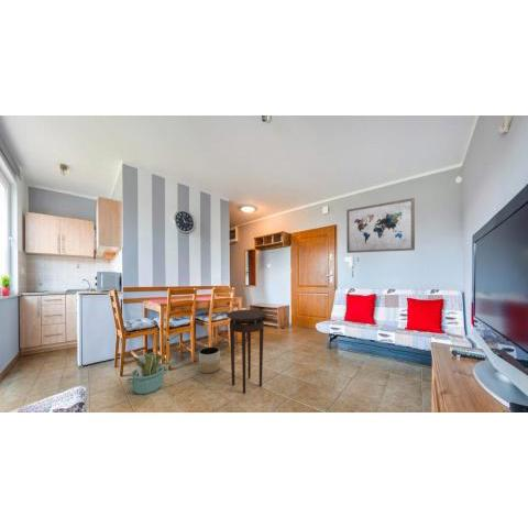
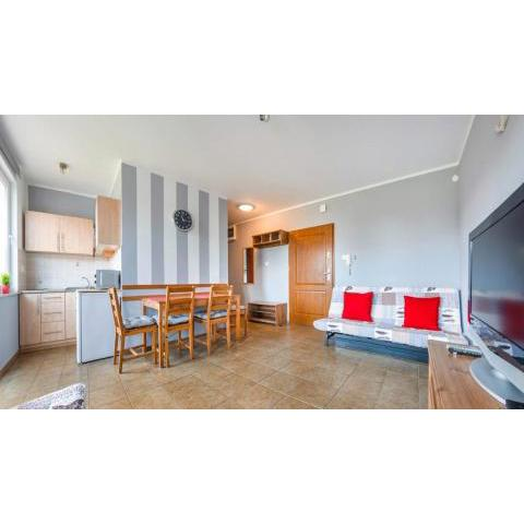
- stool (248, 349)
- decorative plant (150, 371)
- planter (209, 360)
- wall art (377, 228)
